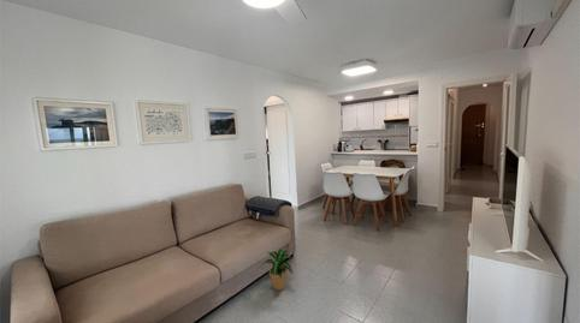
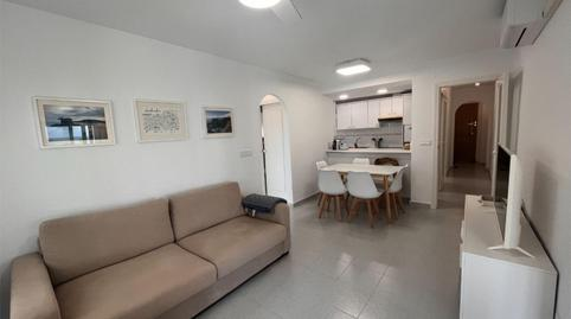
- potted plant (278, 270)
